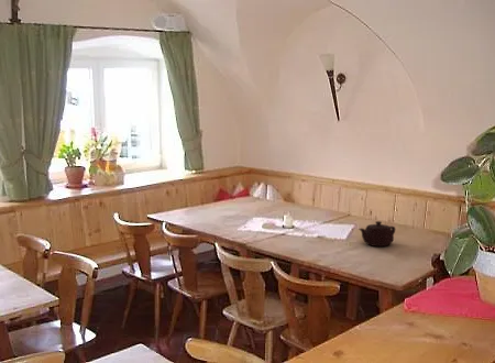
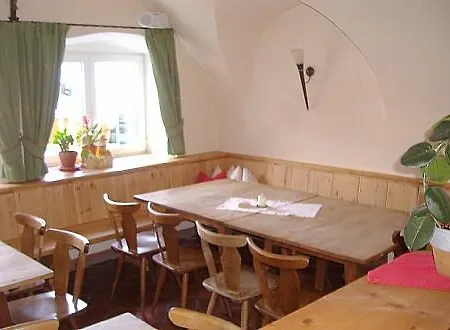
- teapot (376, 233)
